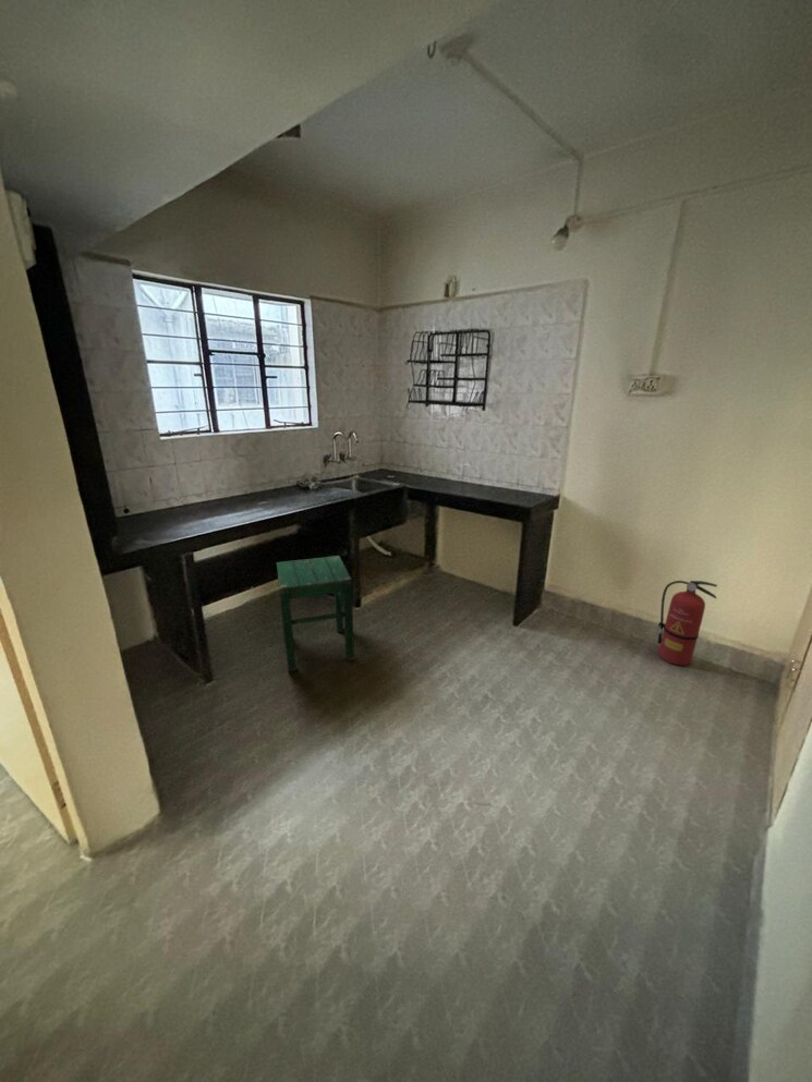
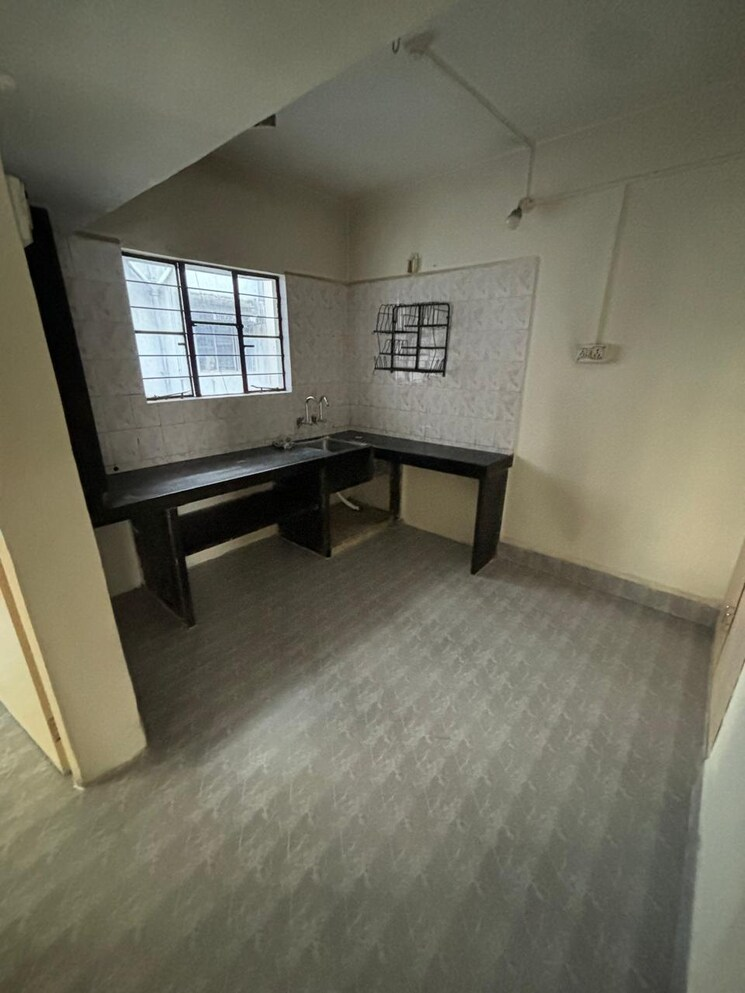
- stool (317, 616)
- fire extinguisher (682, 619)
